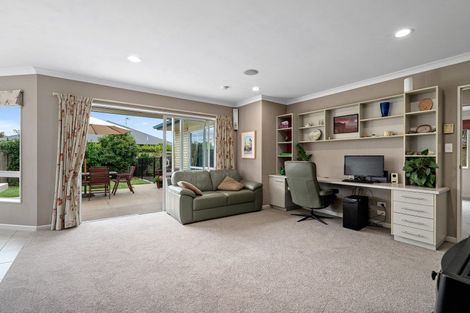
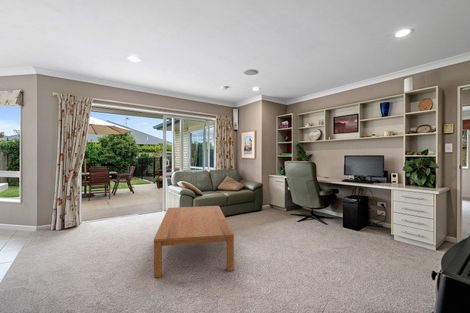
+ coffee table (194, 232)
